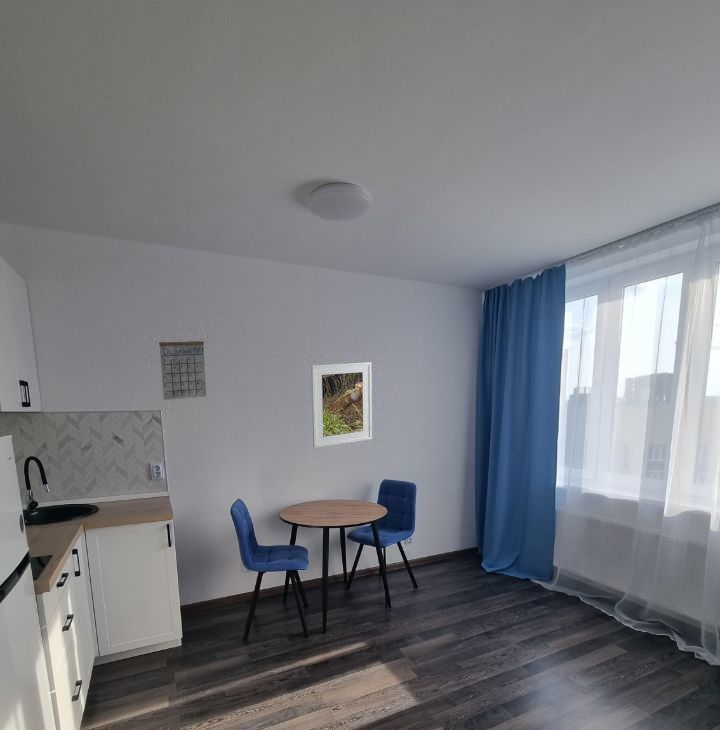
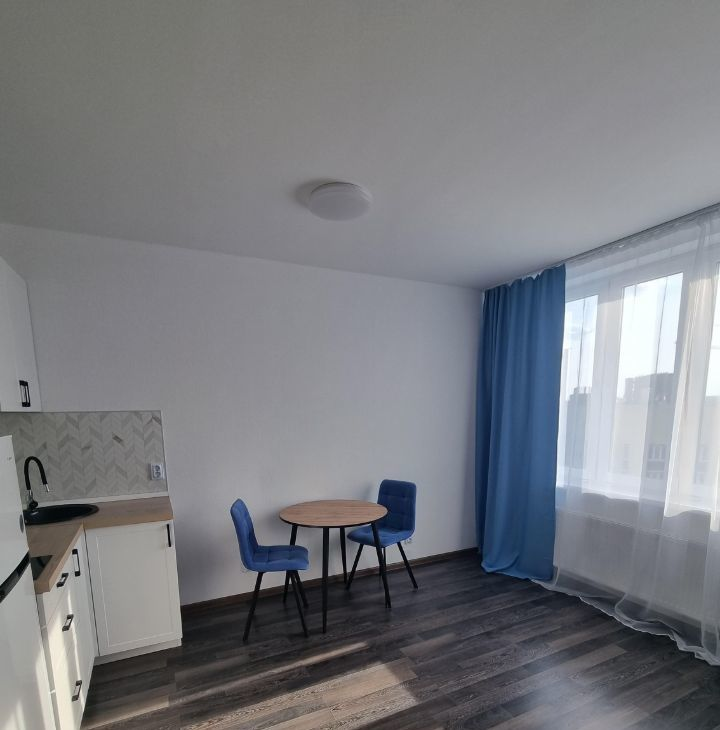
- calendar (183, 363)
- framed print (343, 403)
